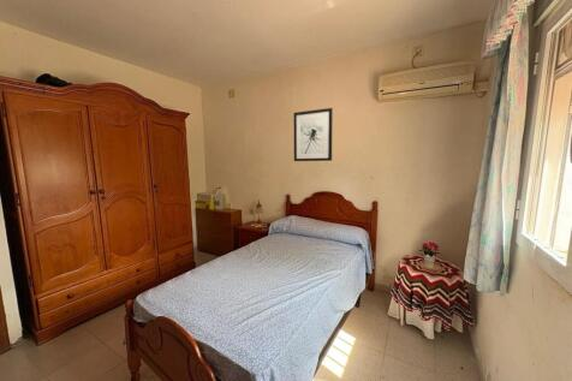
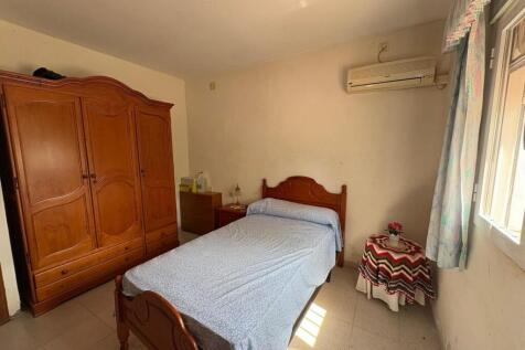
- wall art (311, 136)
